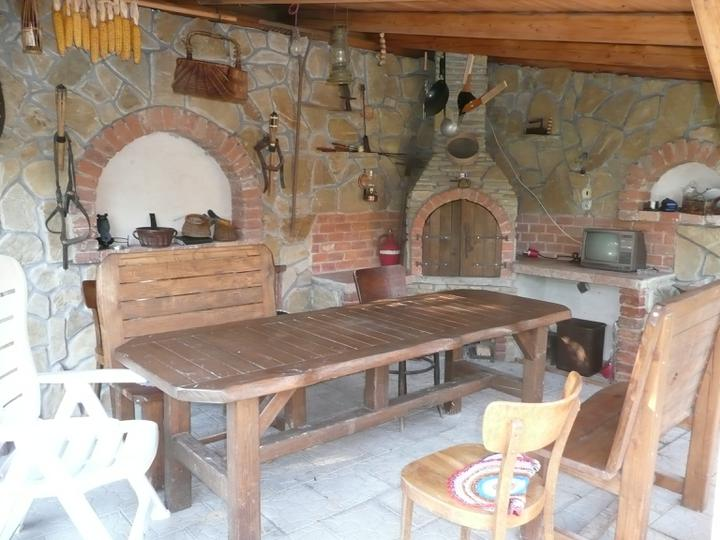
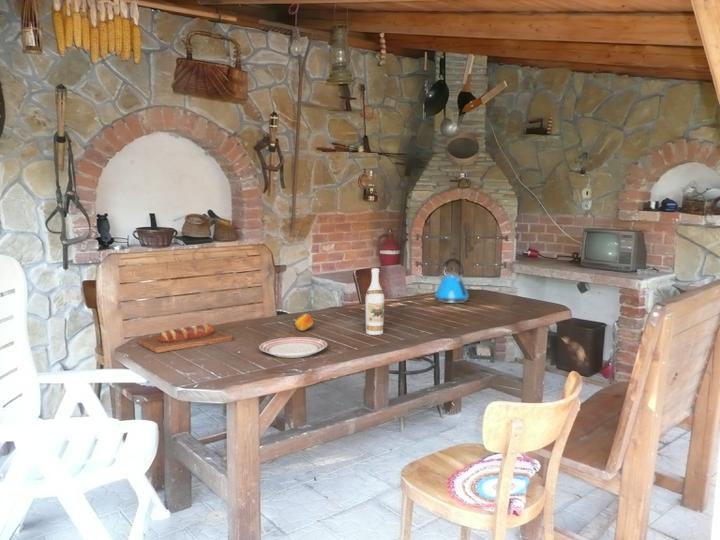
+ wine bottle (374, 301)
+ fruit (304, 322)
+ kettle (453, 279)
+ bread loaf (186, 334)
+ dinner plate (293, 348)
